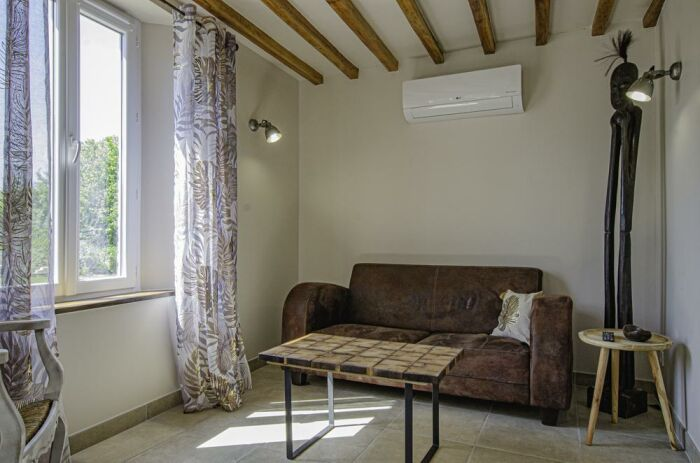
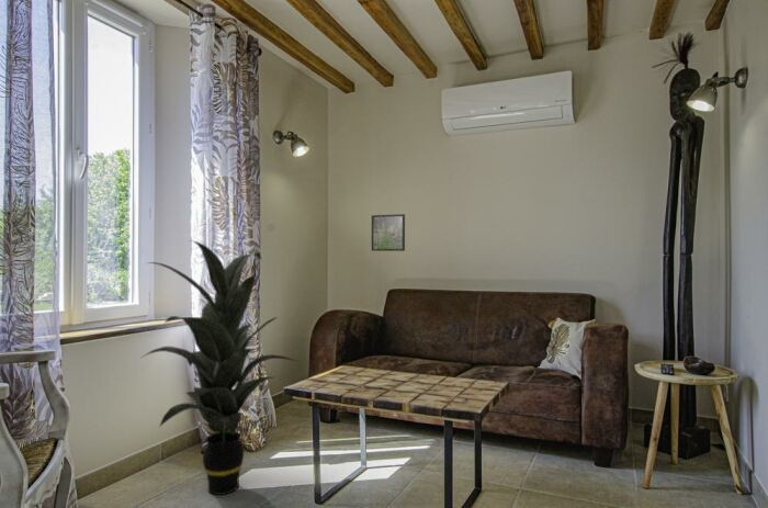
+ indoor plant (212, 364)
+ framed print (387, 233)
